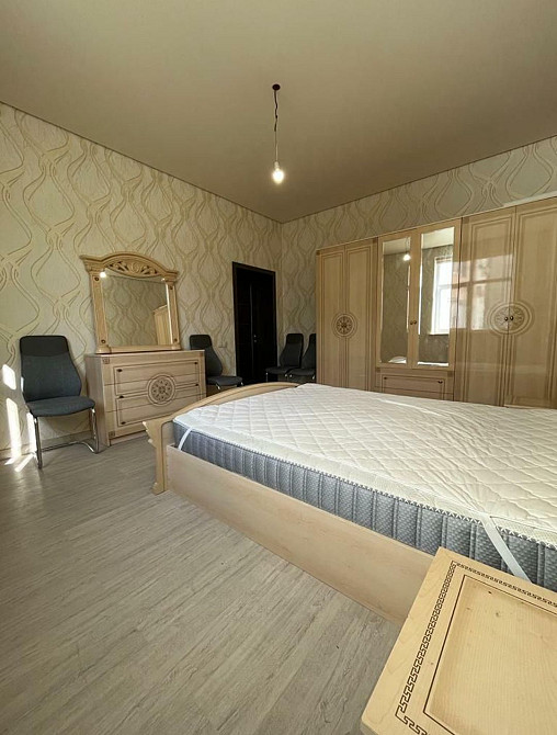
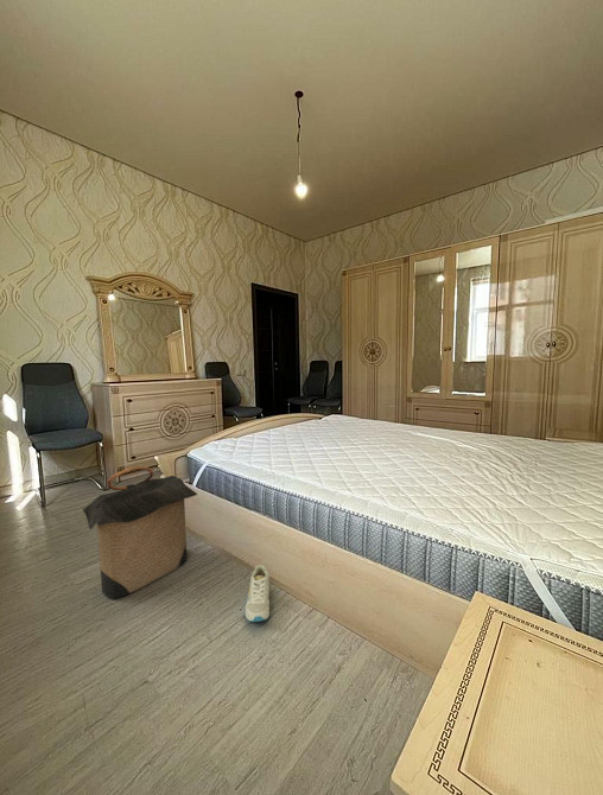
+ laundry hamper (144, 516)
+ sneaker (259, 592)
